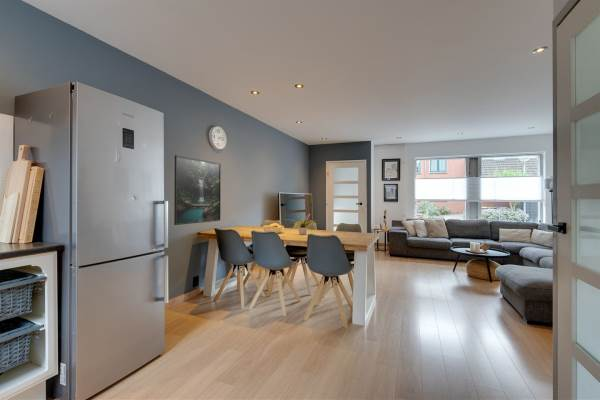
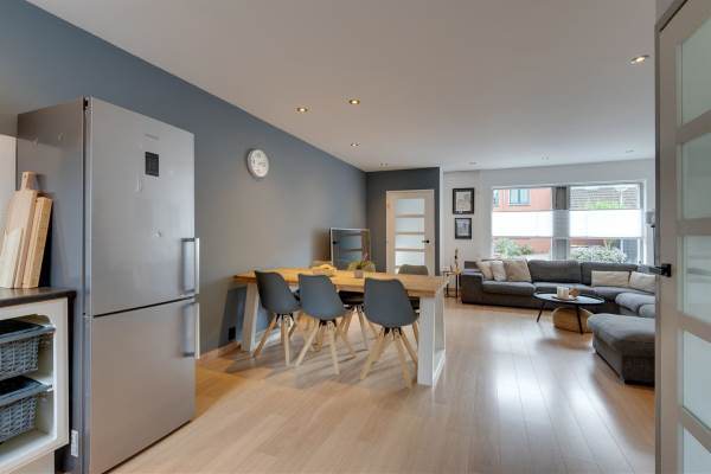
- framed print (199, 191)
